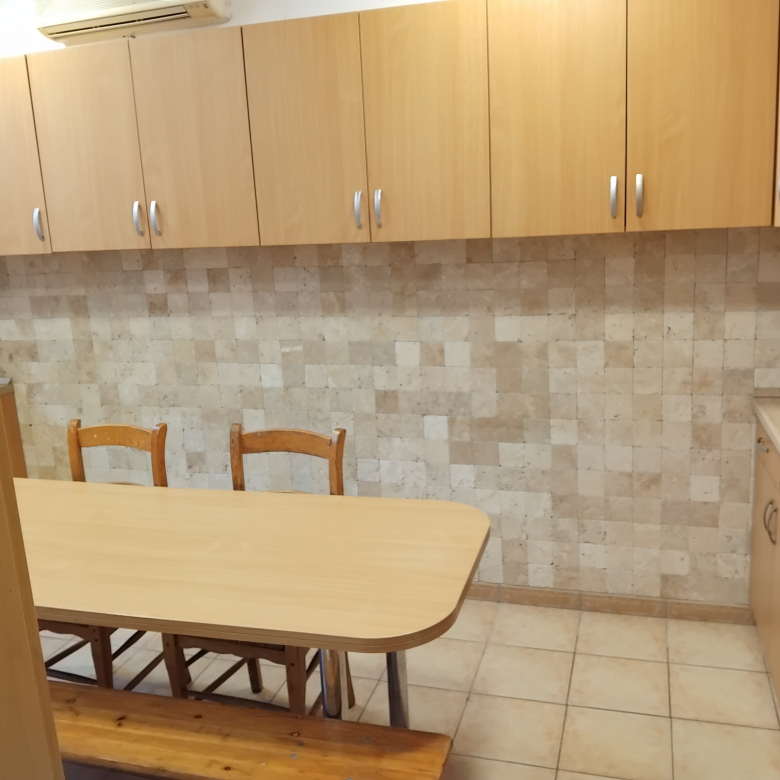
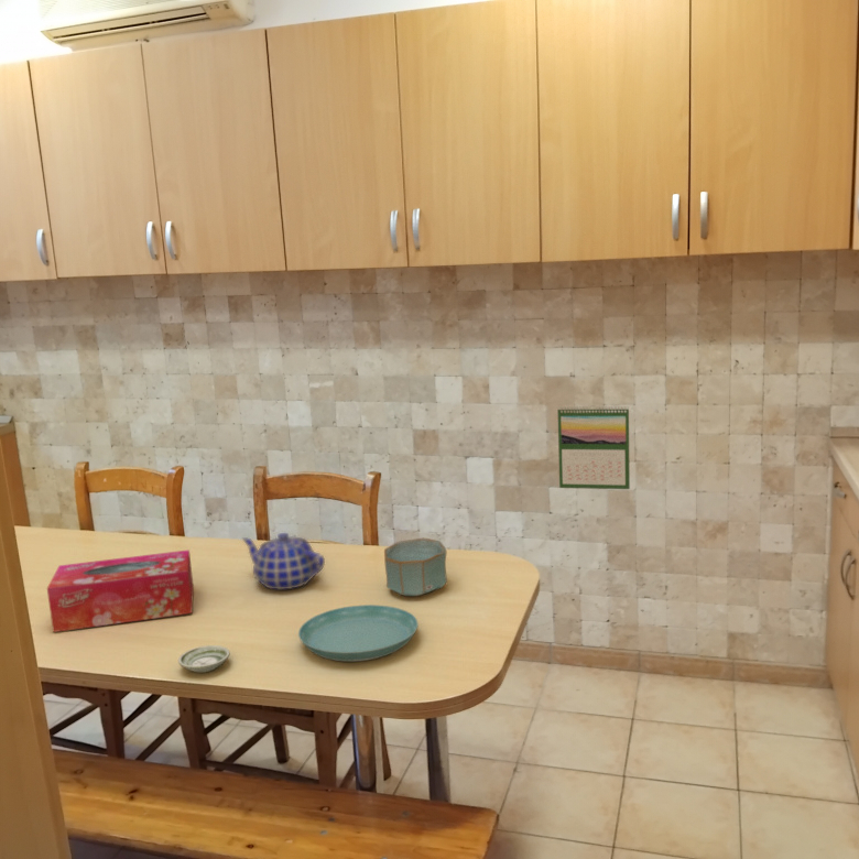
+ teapot (282, 557)
+ saucer (359, 633)
+ tissue box (124, 588)
+ calendar (592, 447)
+ saucer (204, 661)
+ bowl (415, 568)
